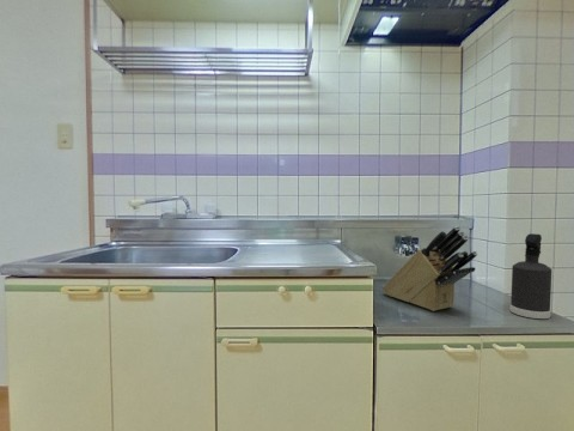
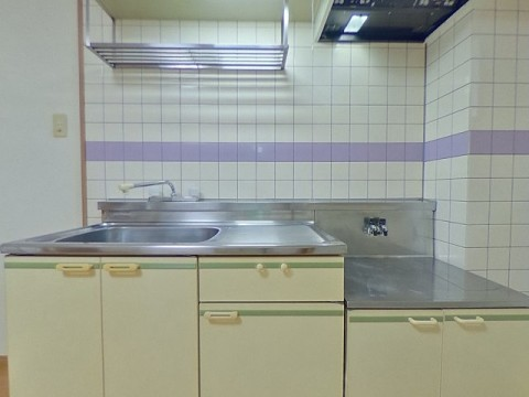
- spray bottle (531, 273)
- knife block (426, 263)
